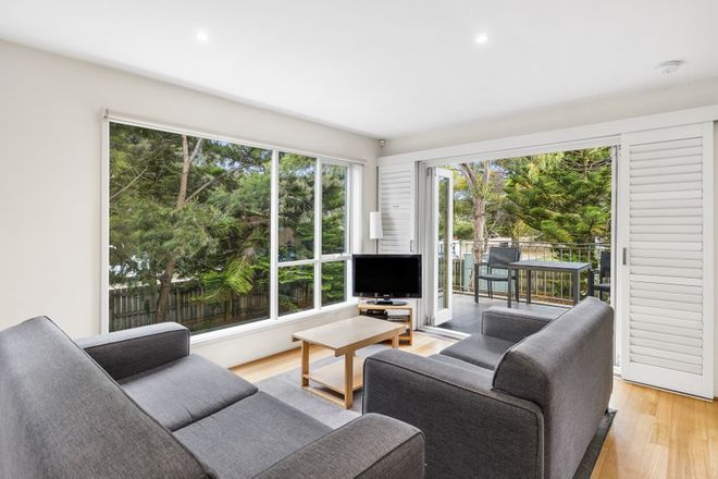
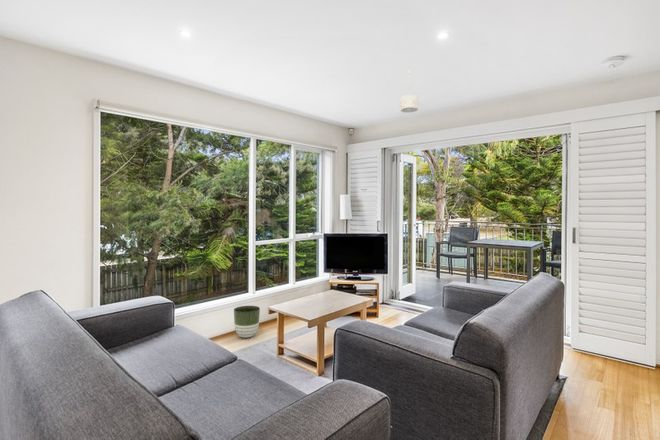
+ pendant light (409, 90)
+ planter (246, 322)
